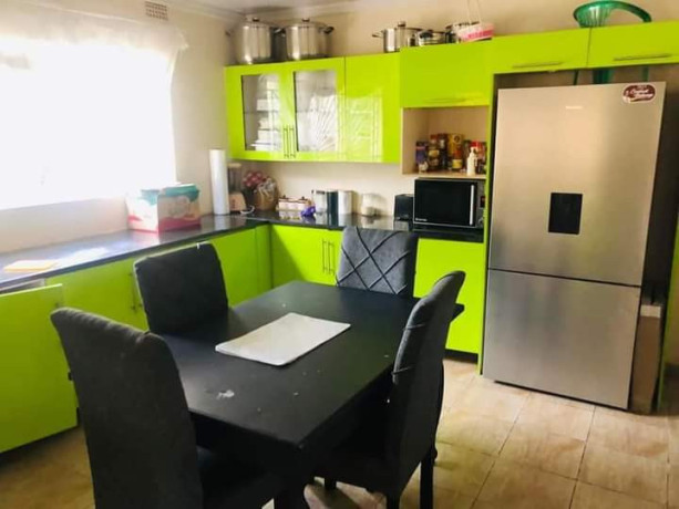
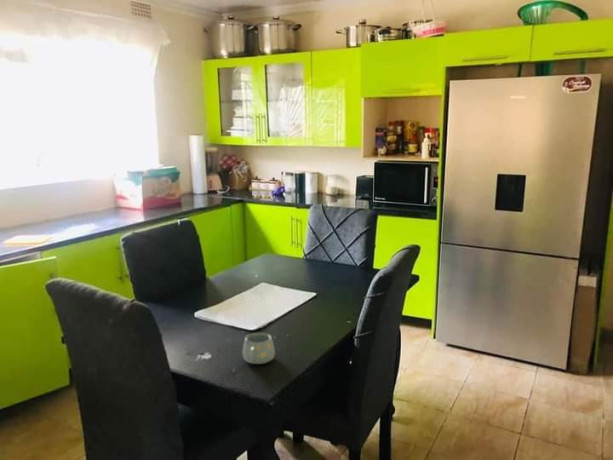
+ mug (257, 350)
